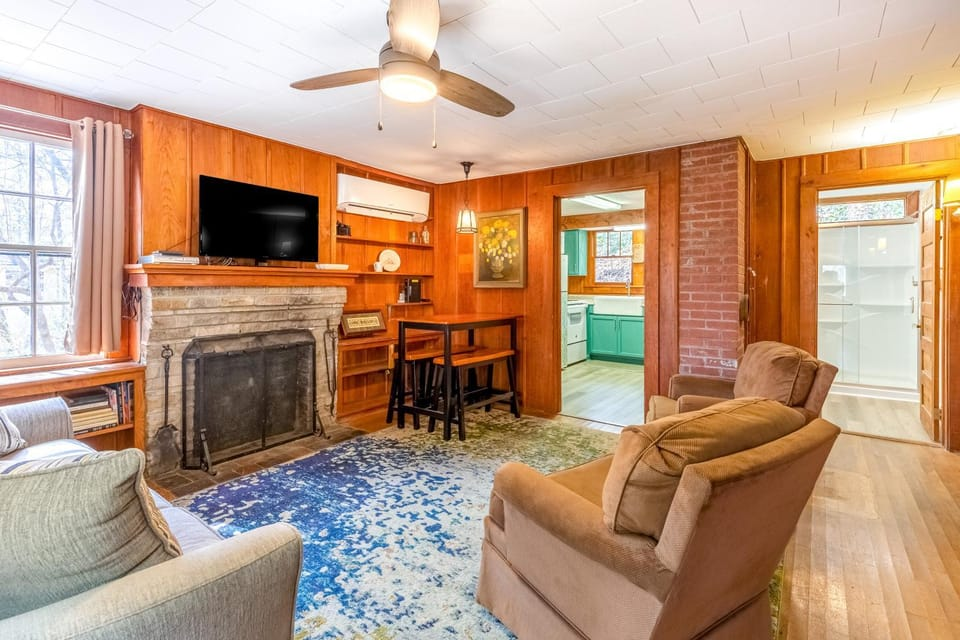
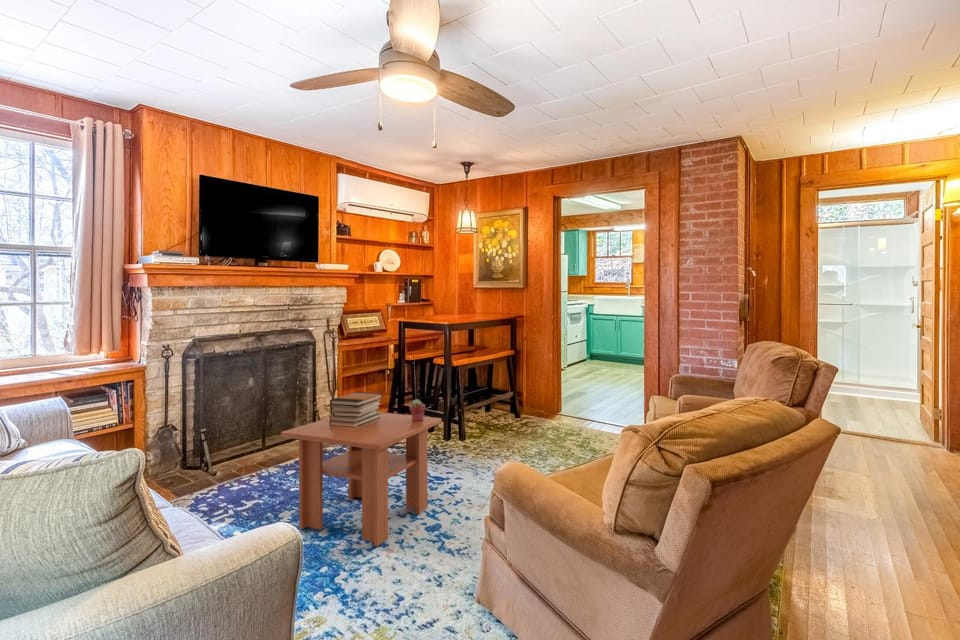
+ potted succulent (417, 409)
+ book stack (356, 408)
+ coffee table (366, 471)
